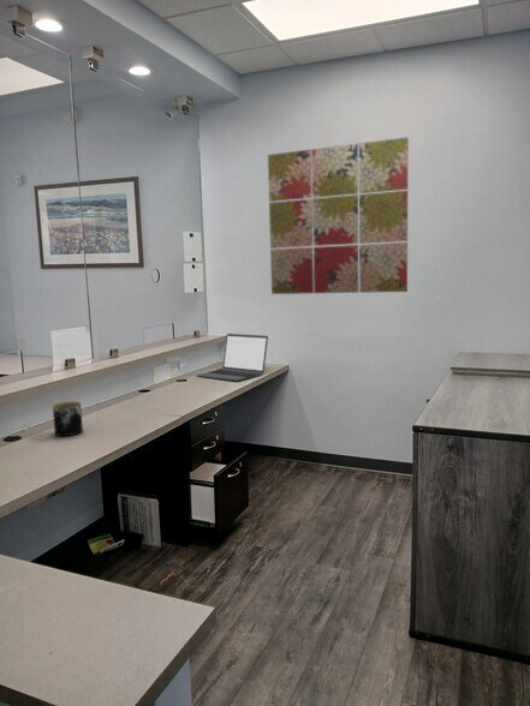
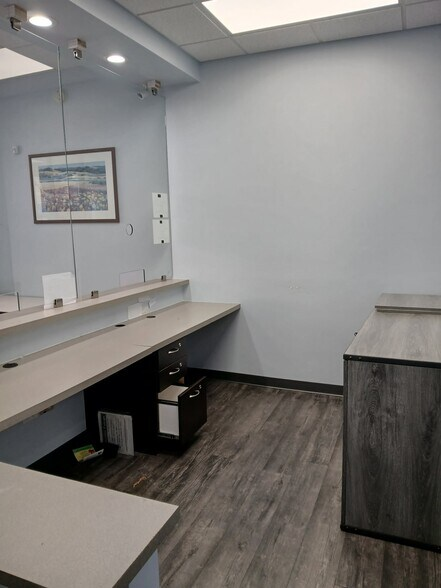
- mug (65, 419)
- laptop (231, 355)
- wall art (335, 221)
